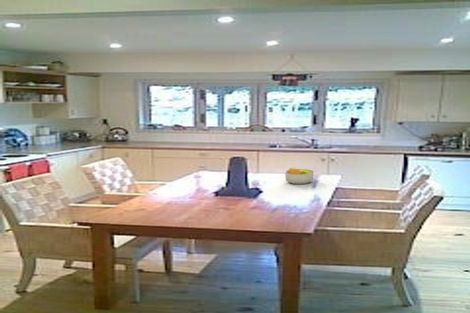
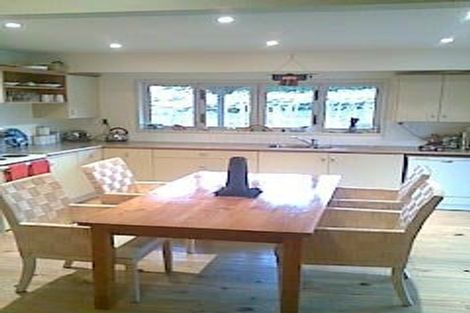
- fruit bowl (299, 174)
